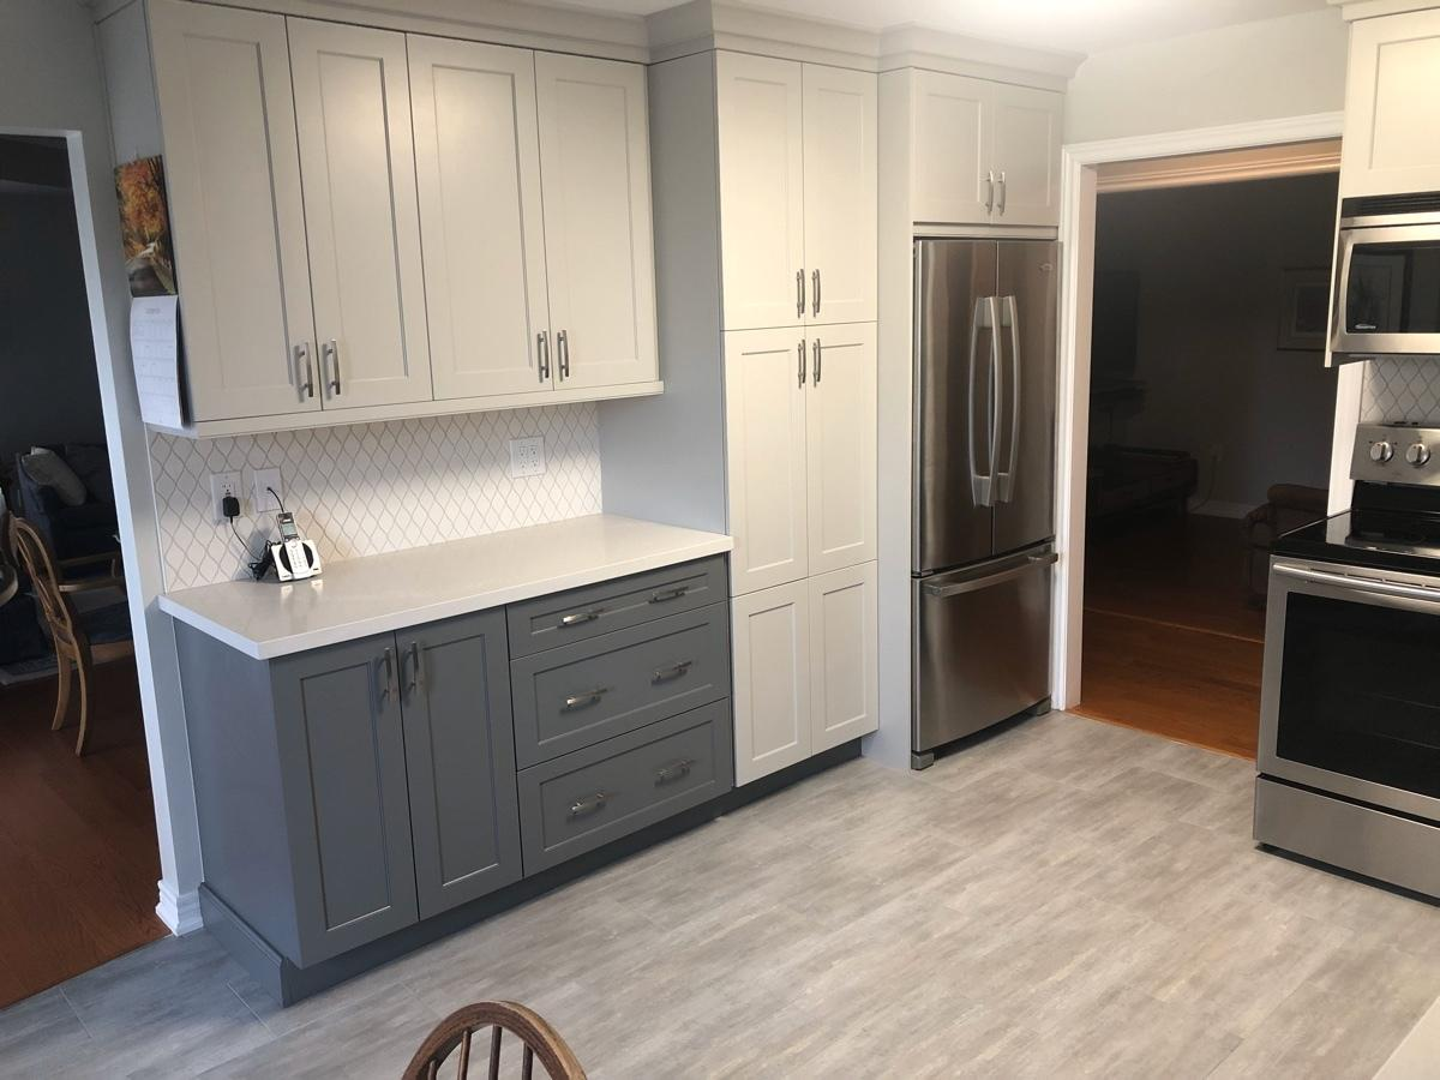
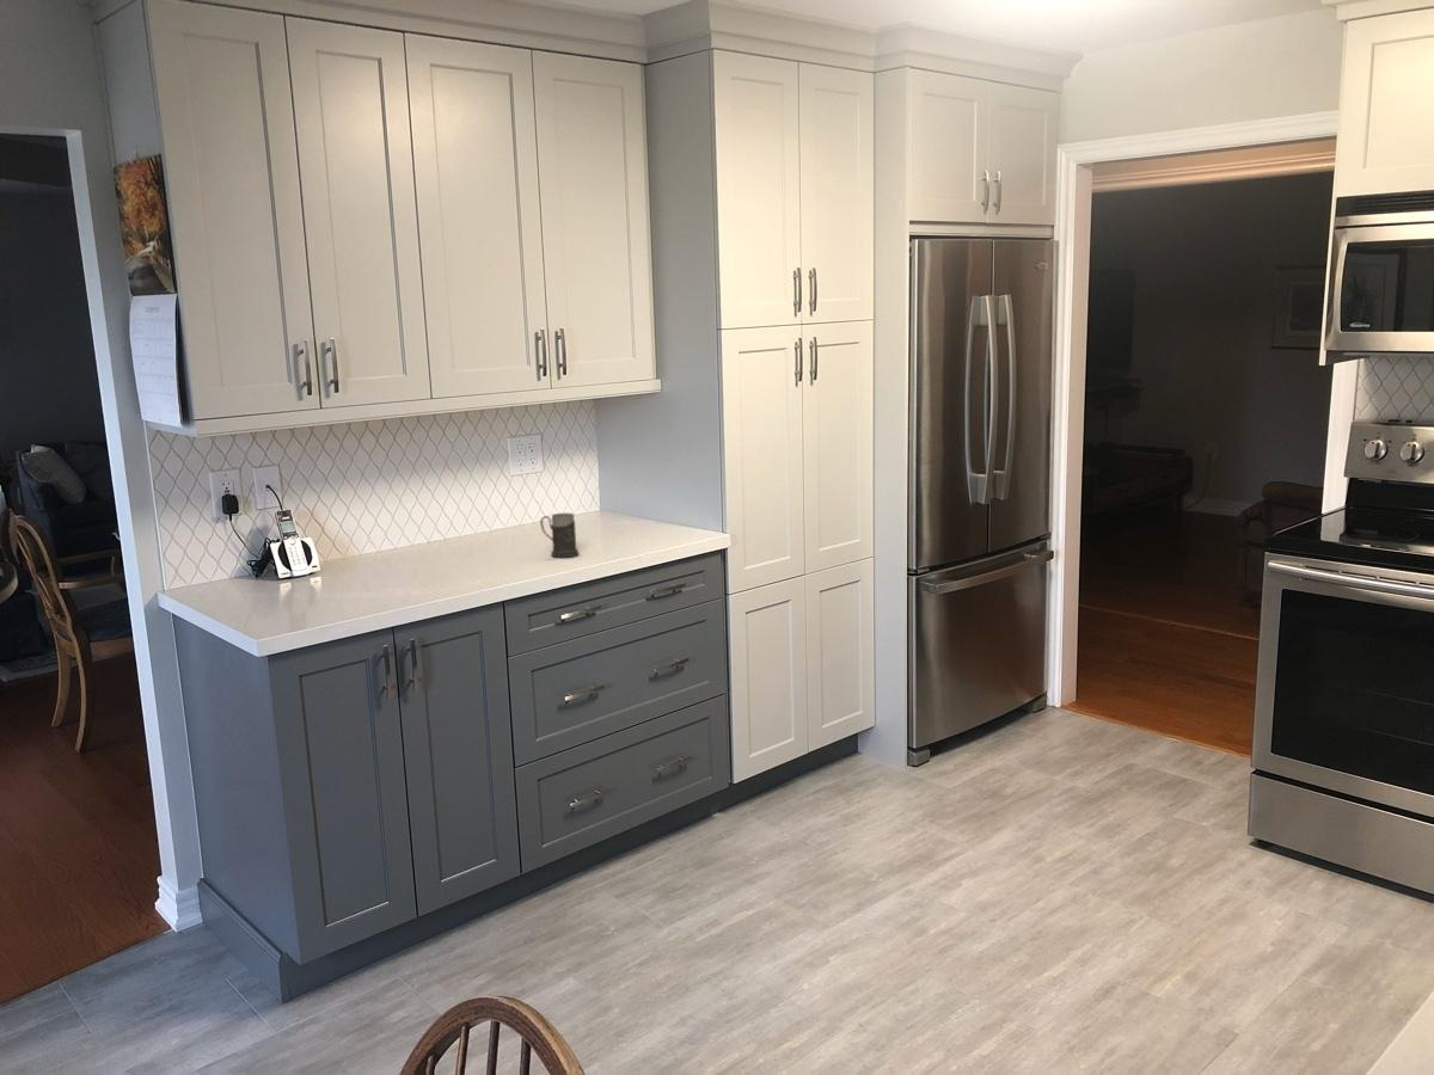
+ mug (558, 534)
